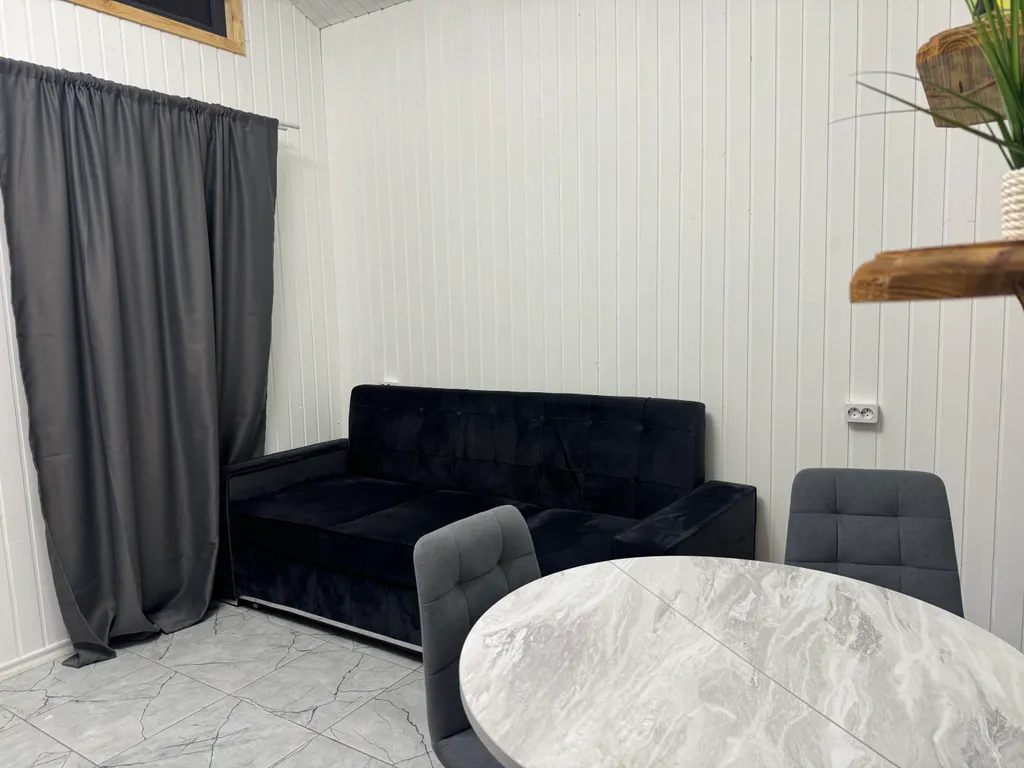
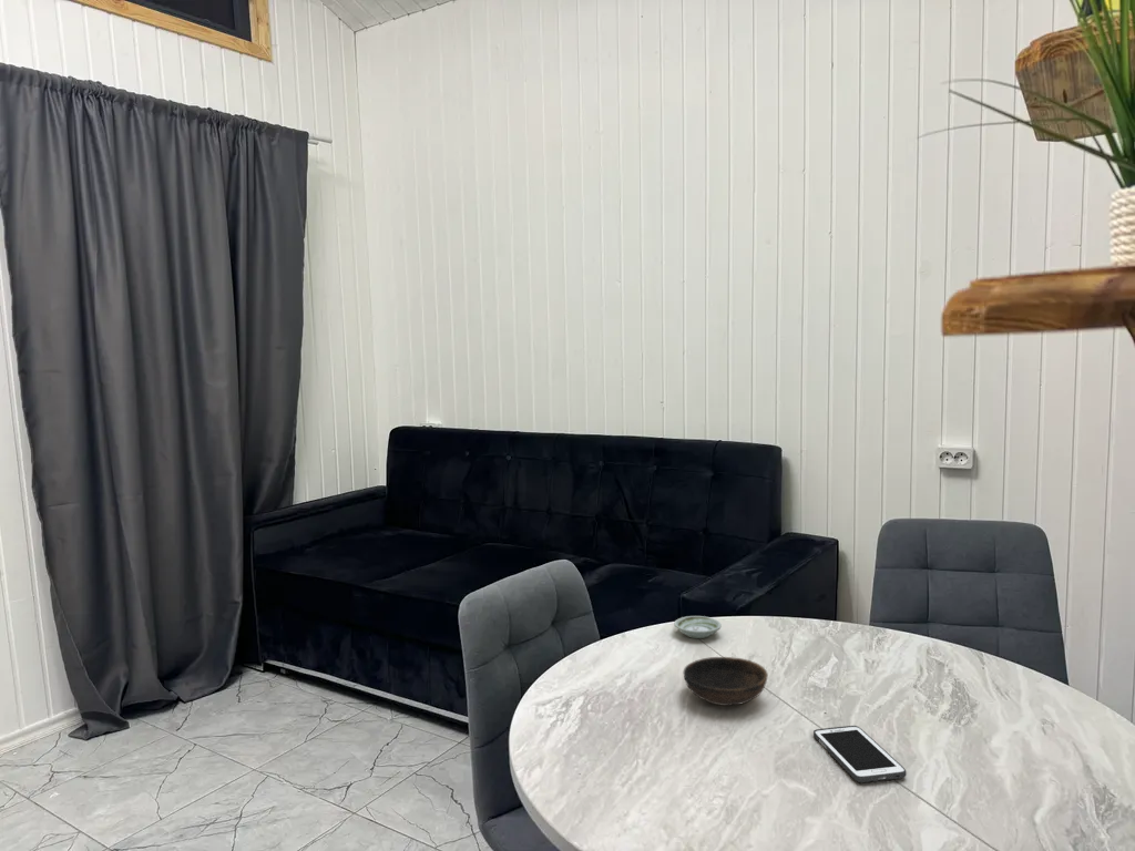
+ bowl (725, 685)
+ cell phone (857, 752)
+ saucer (697, 628)
